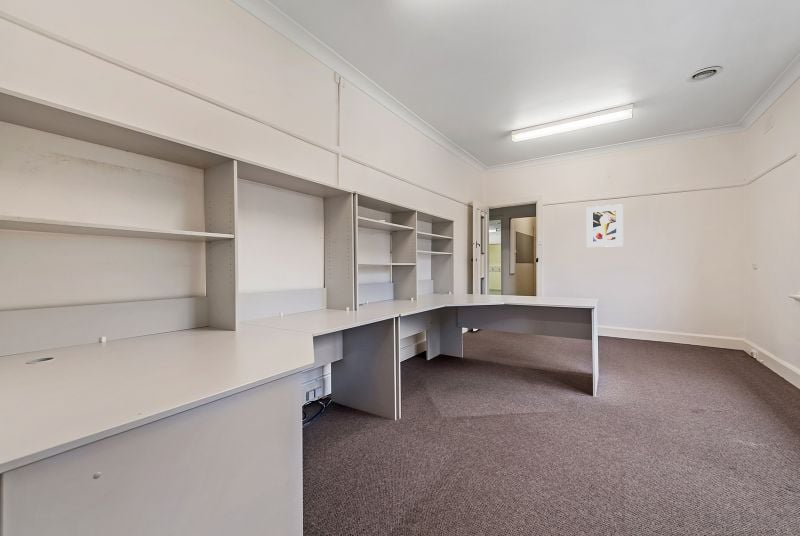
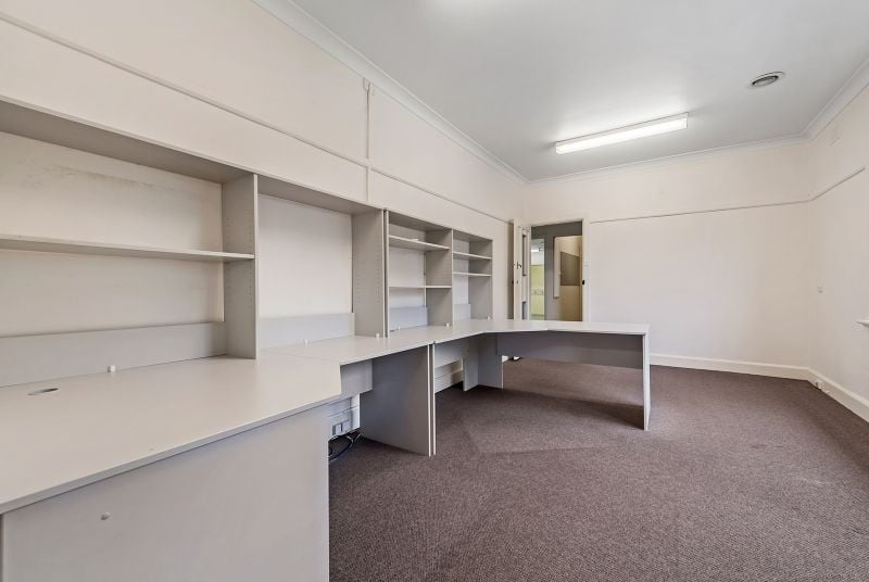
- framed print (604, 226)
